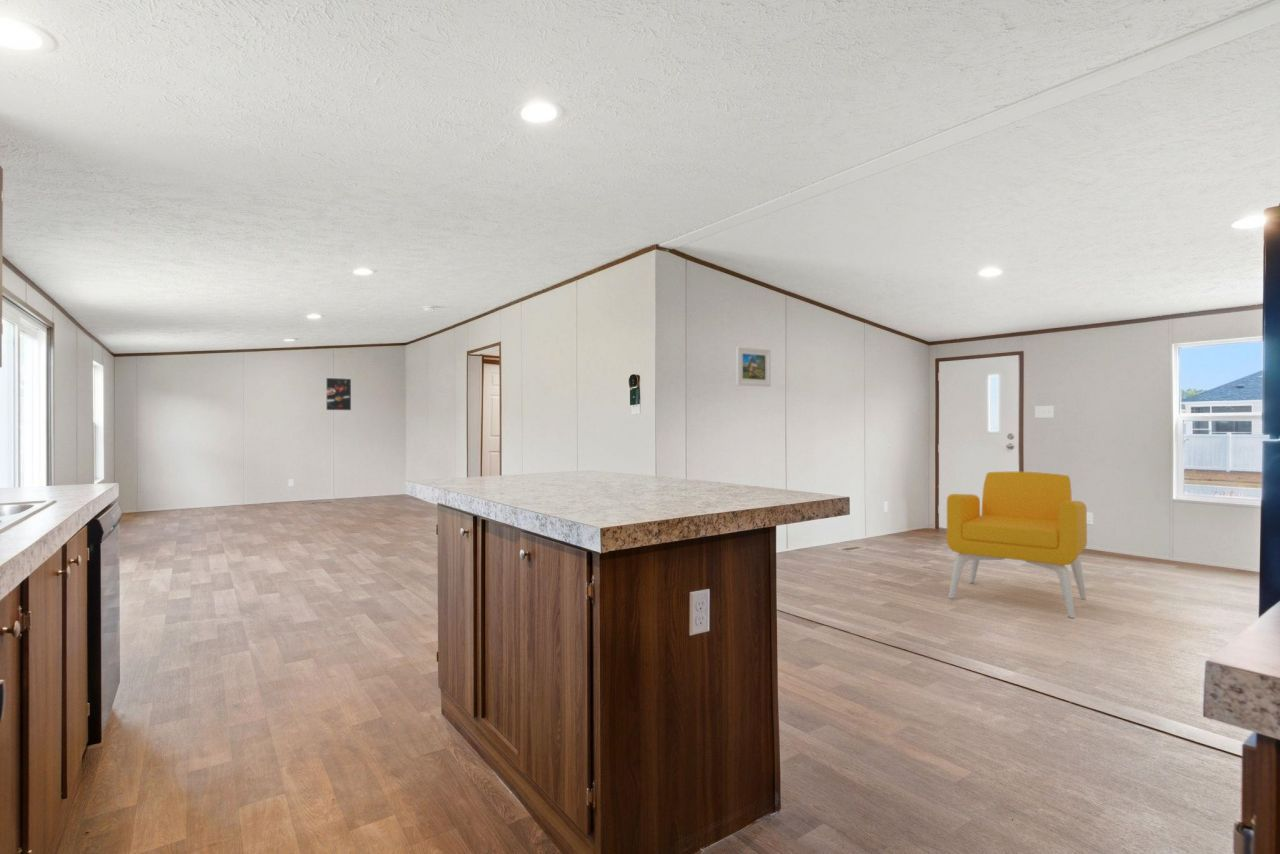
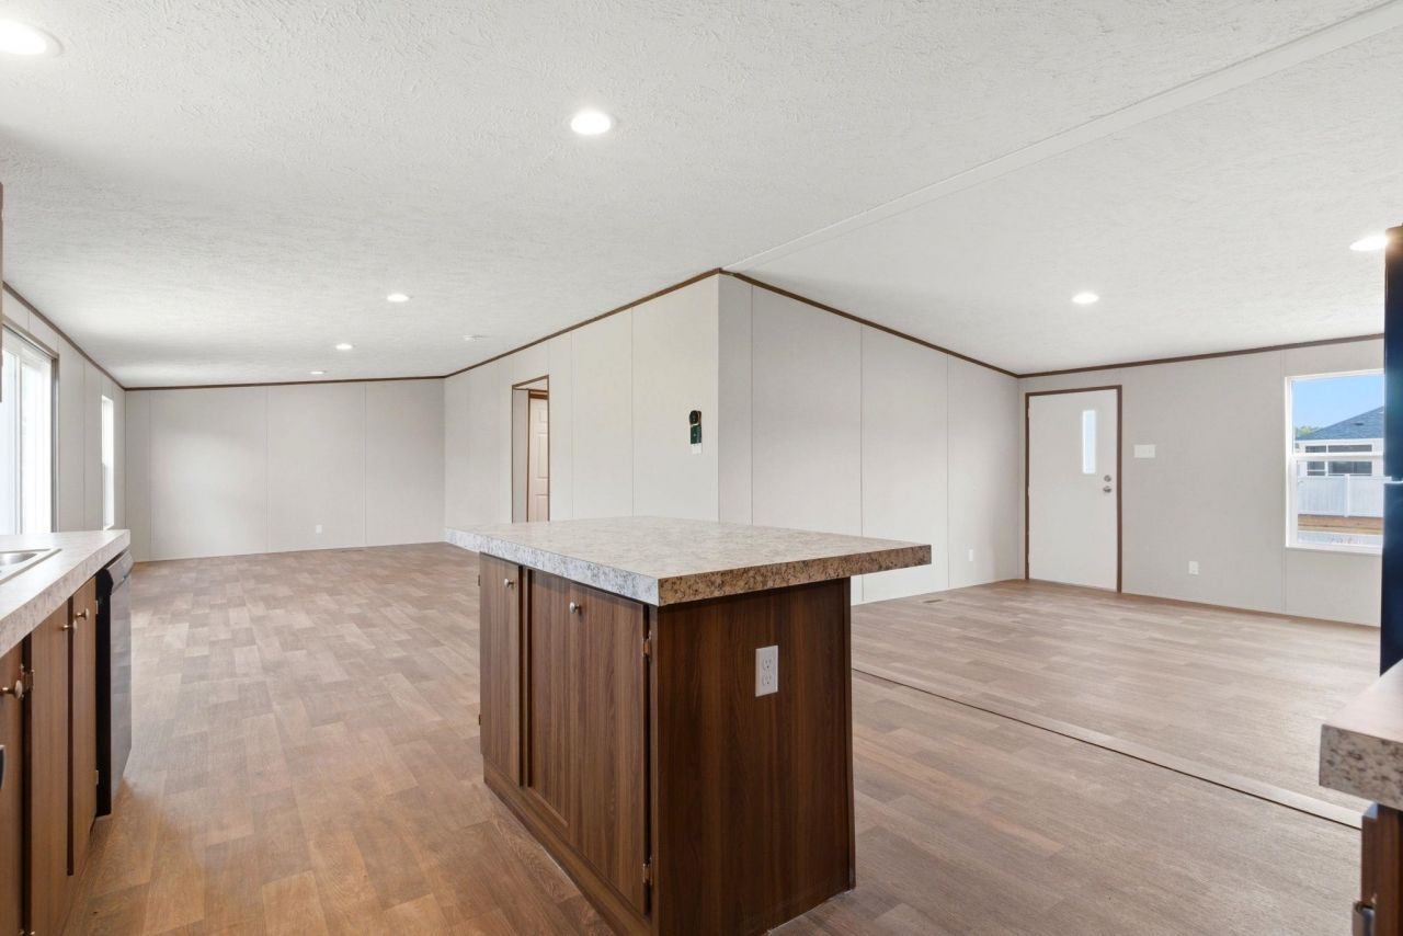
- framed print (753, 366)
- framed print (338, 394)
- armchair (1018, 535)
